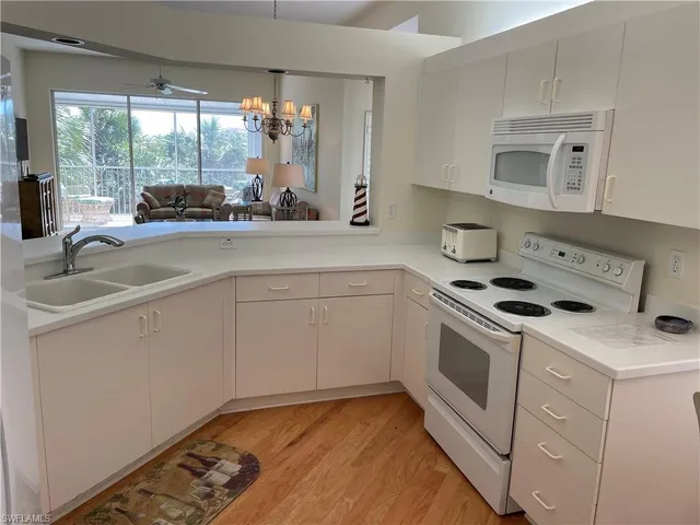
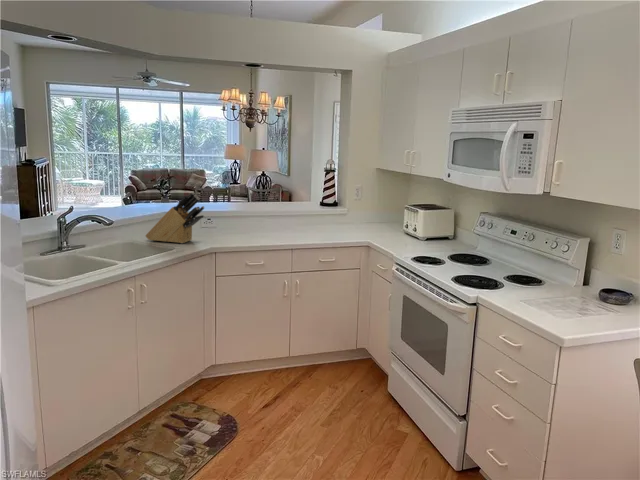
+ knife block (175, 216)
